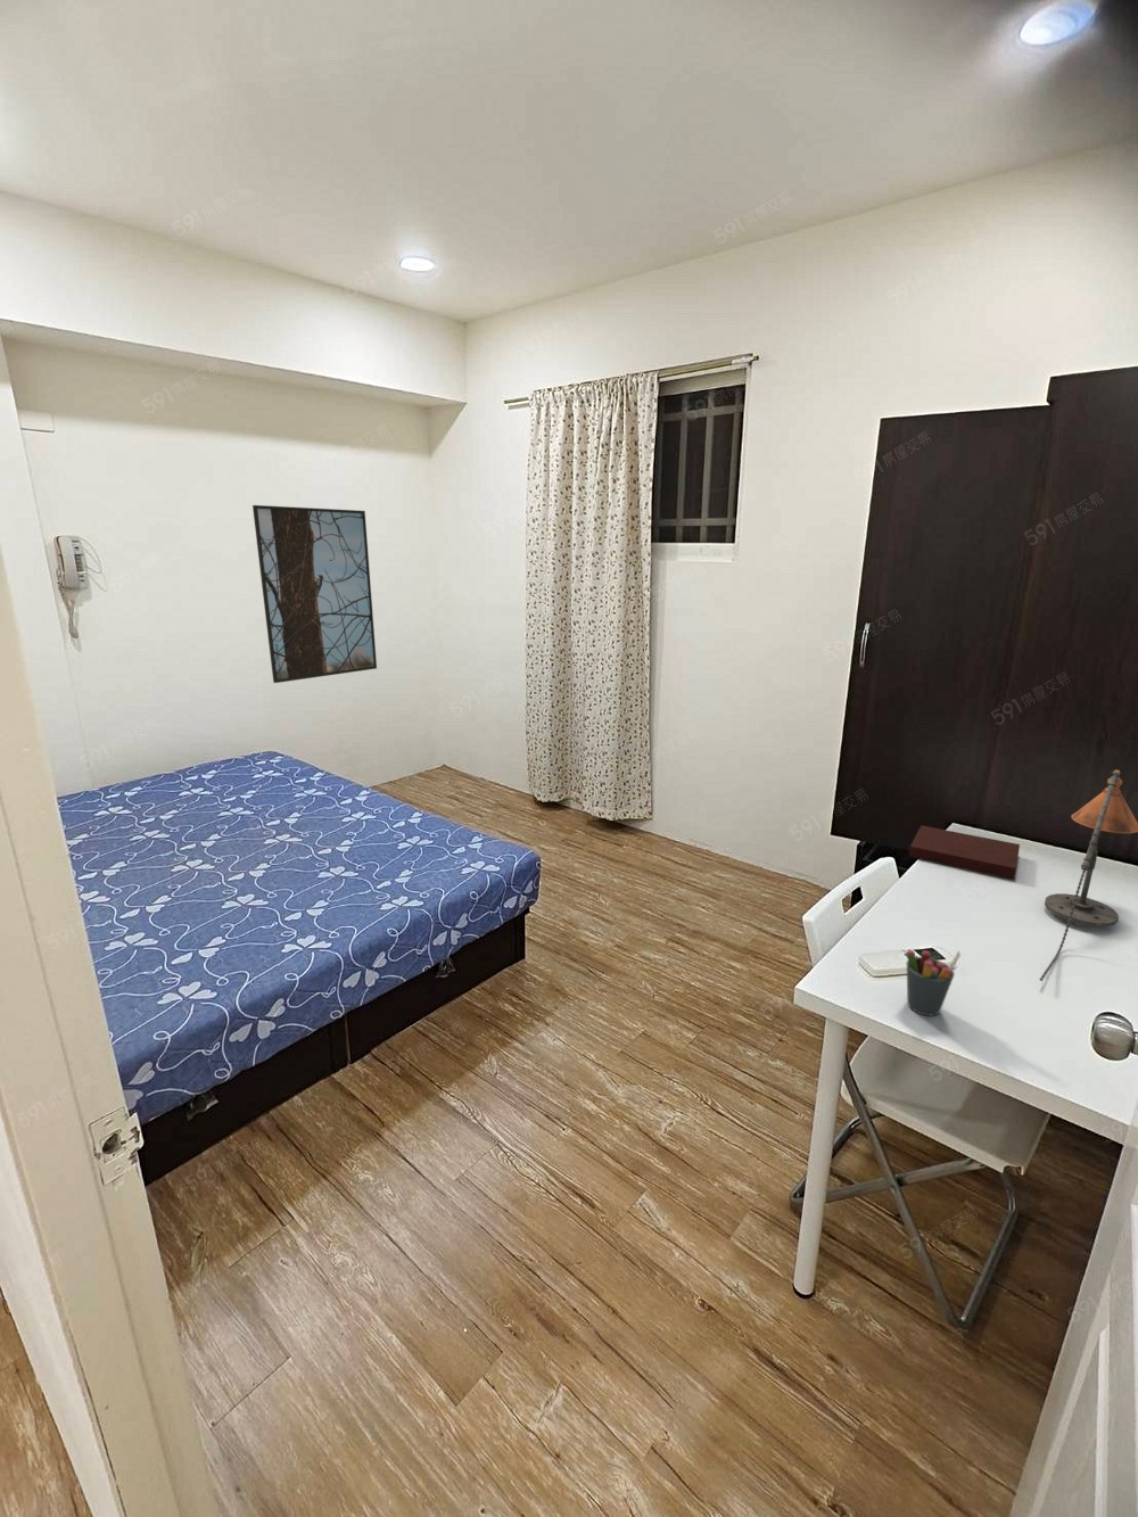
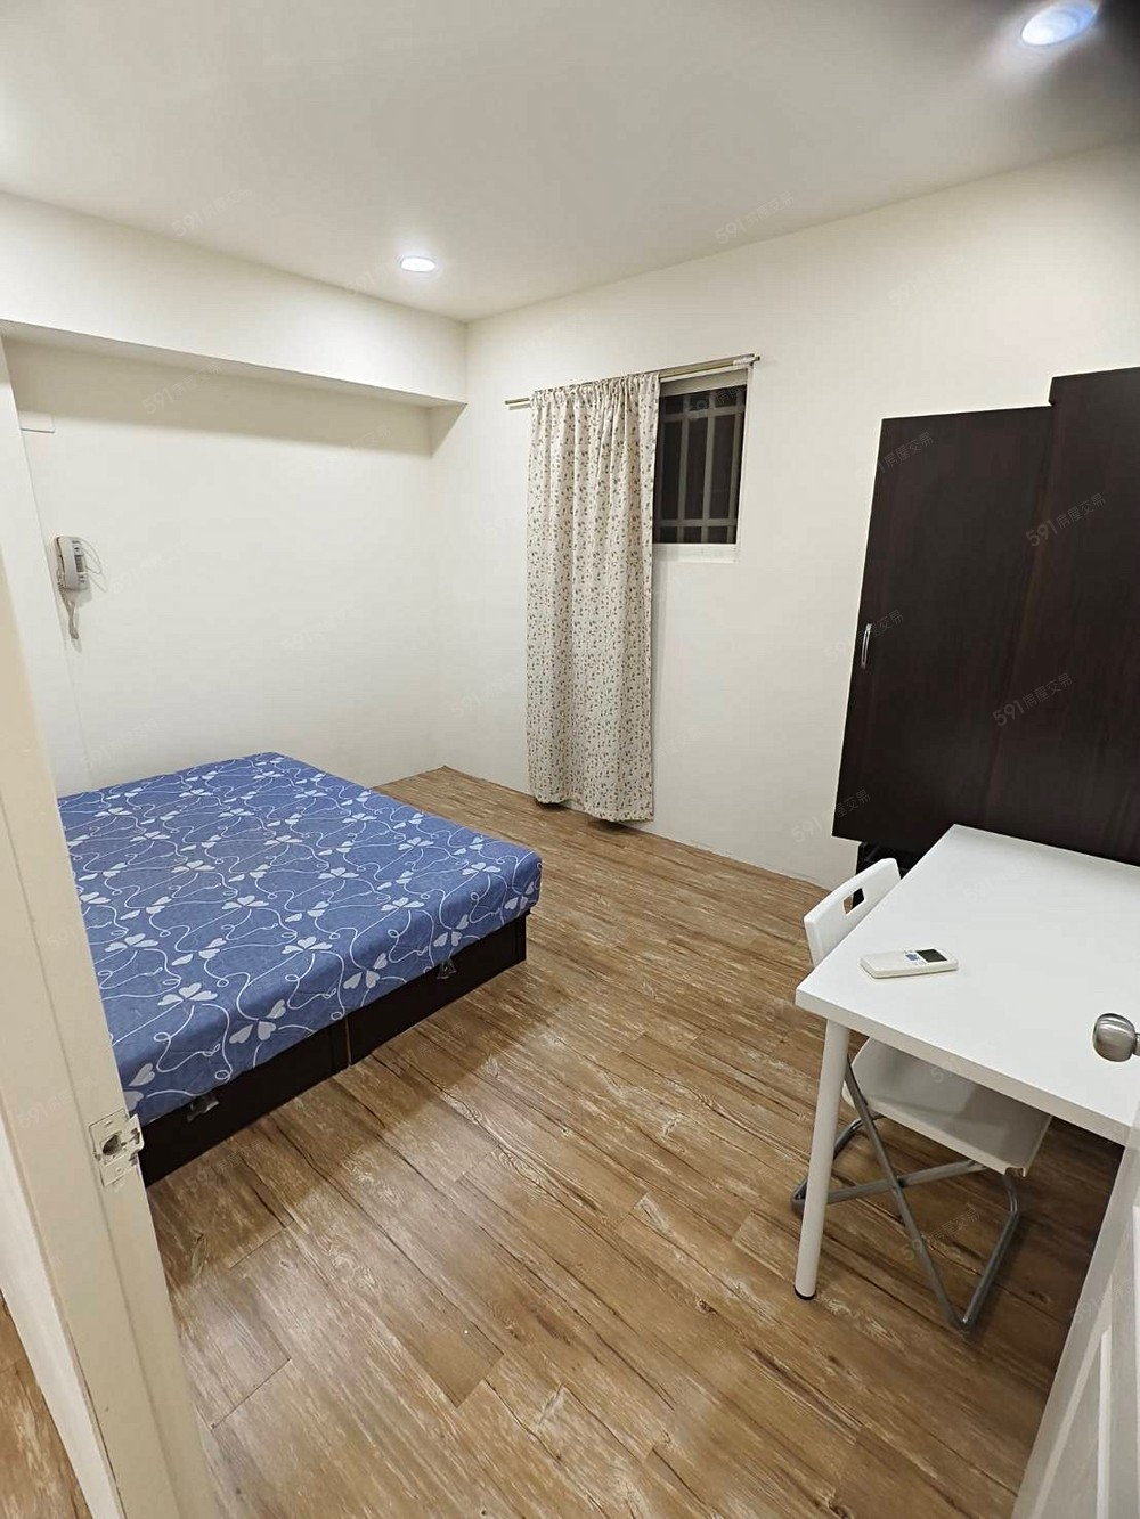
- pen holder (928, 978)
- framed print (320, 594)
- desk lamp (1083, 865)
- notebook (963, 850)
